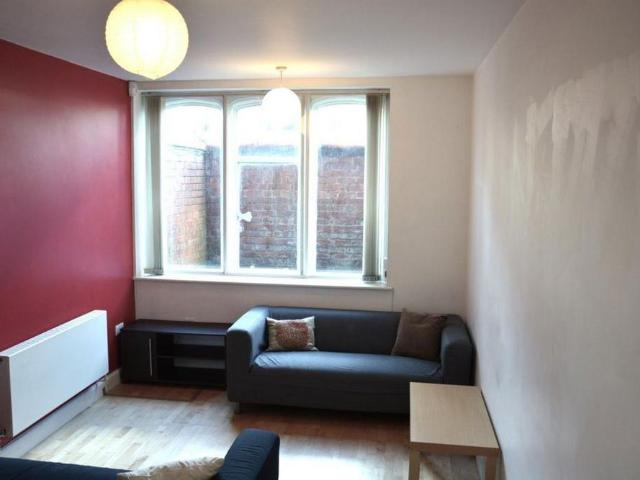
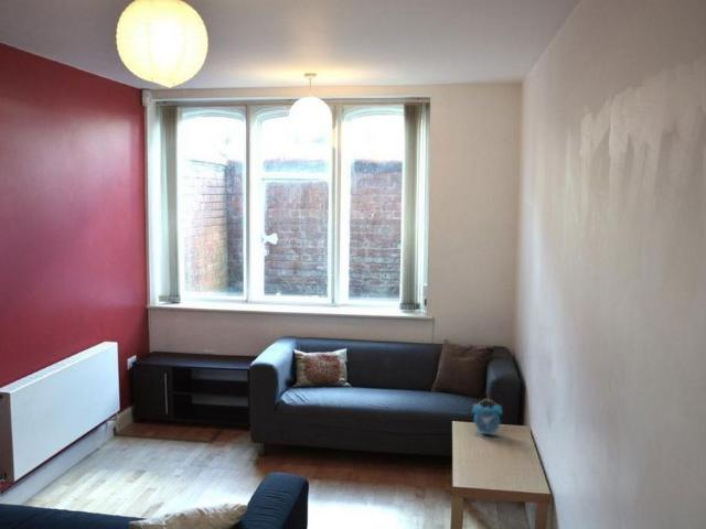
+ alarm clock (486, 418)
